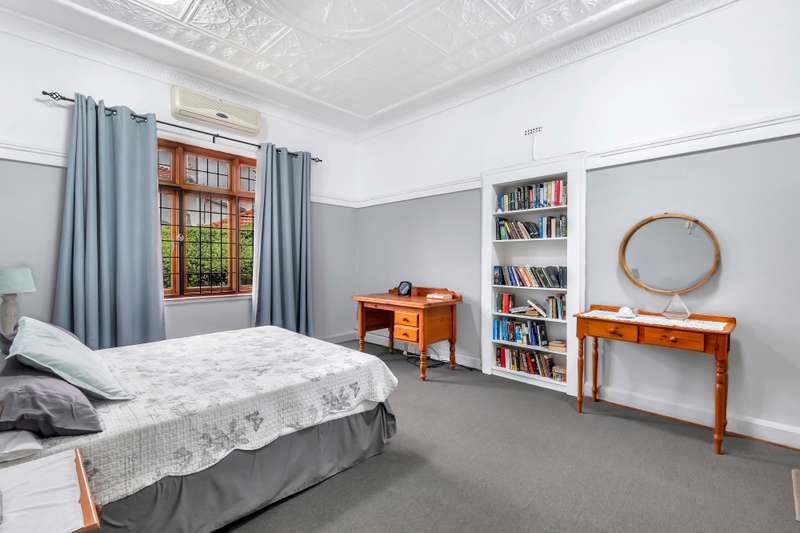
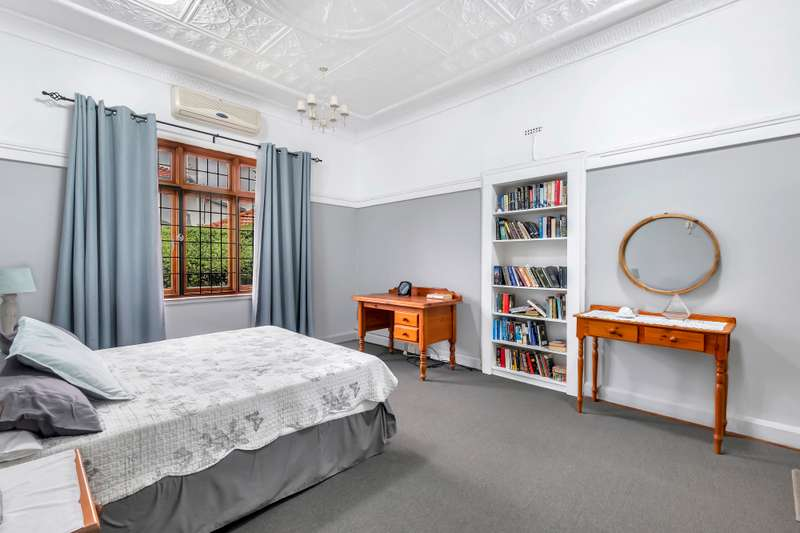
+ chandelier (323, 100)
